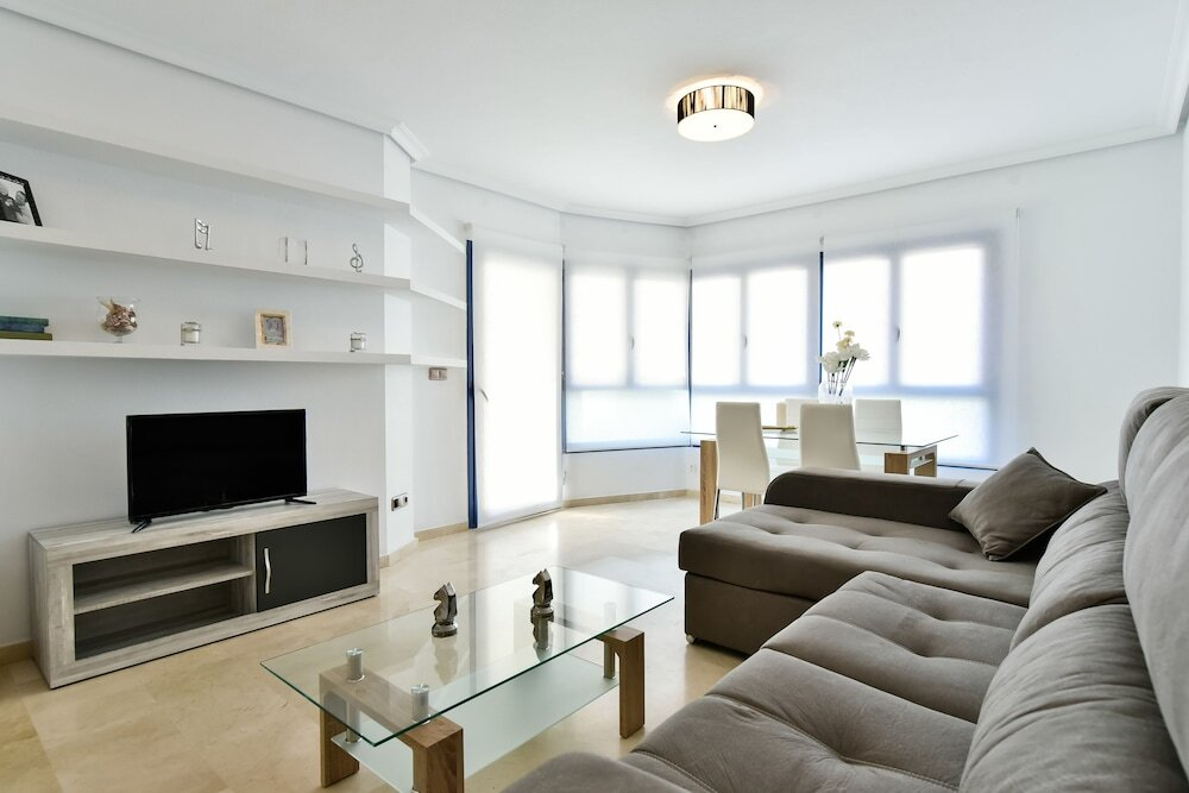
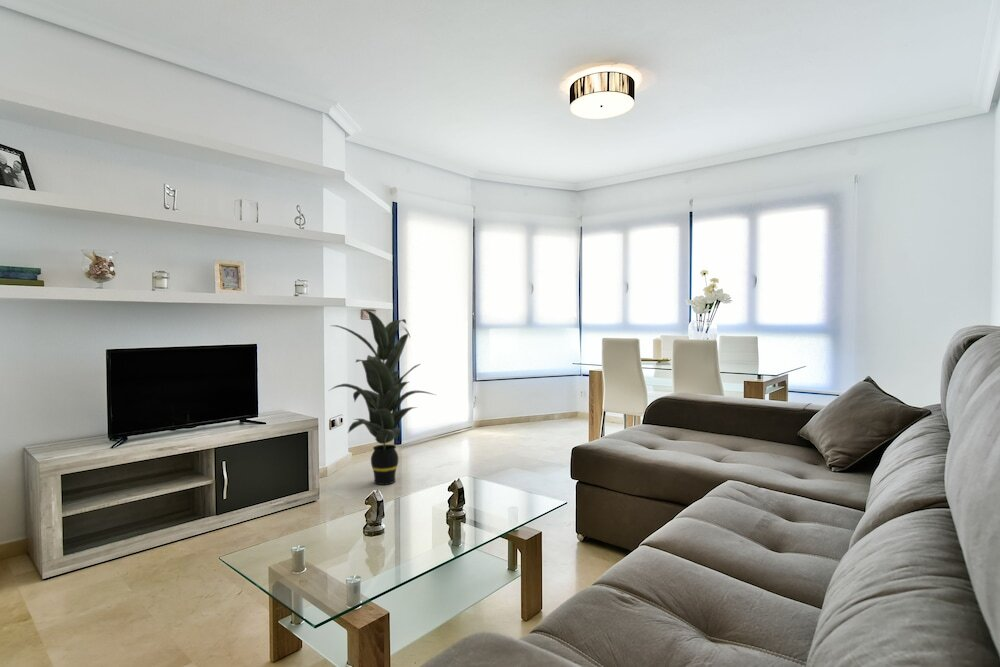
+ indoor plant (376, 396)
